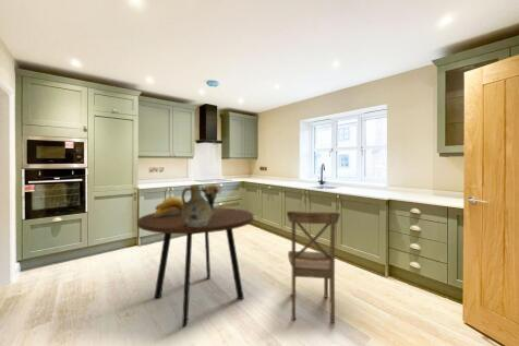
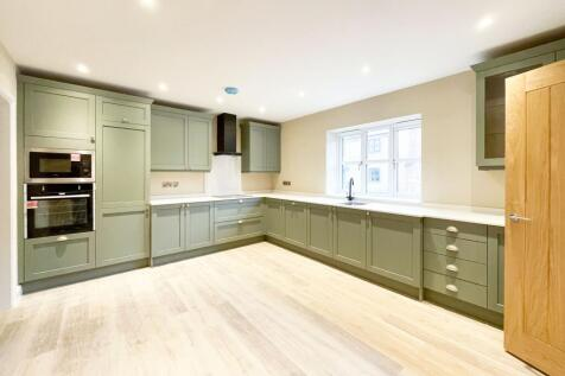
- dining table (206, 256)
- banana bunch (169, 206)
- ceramic jug (196, 204)
- dining chair (311, 258)
- bouquet (209, 199)
